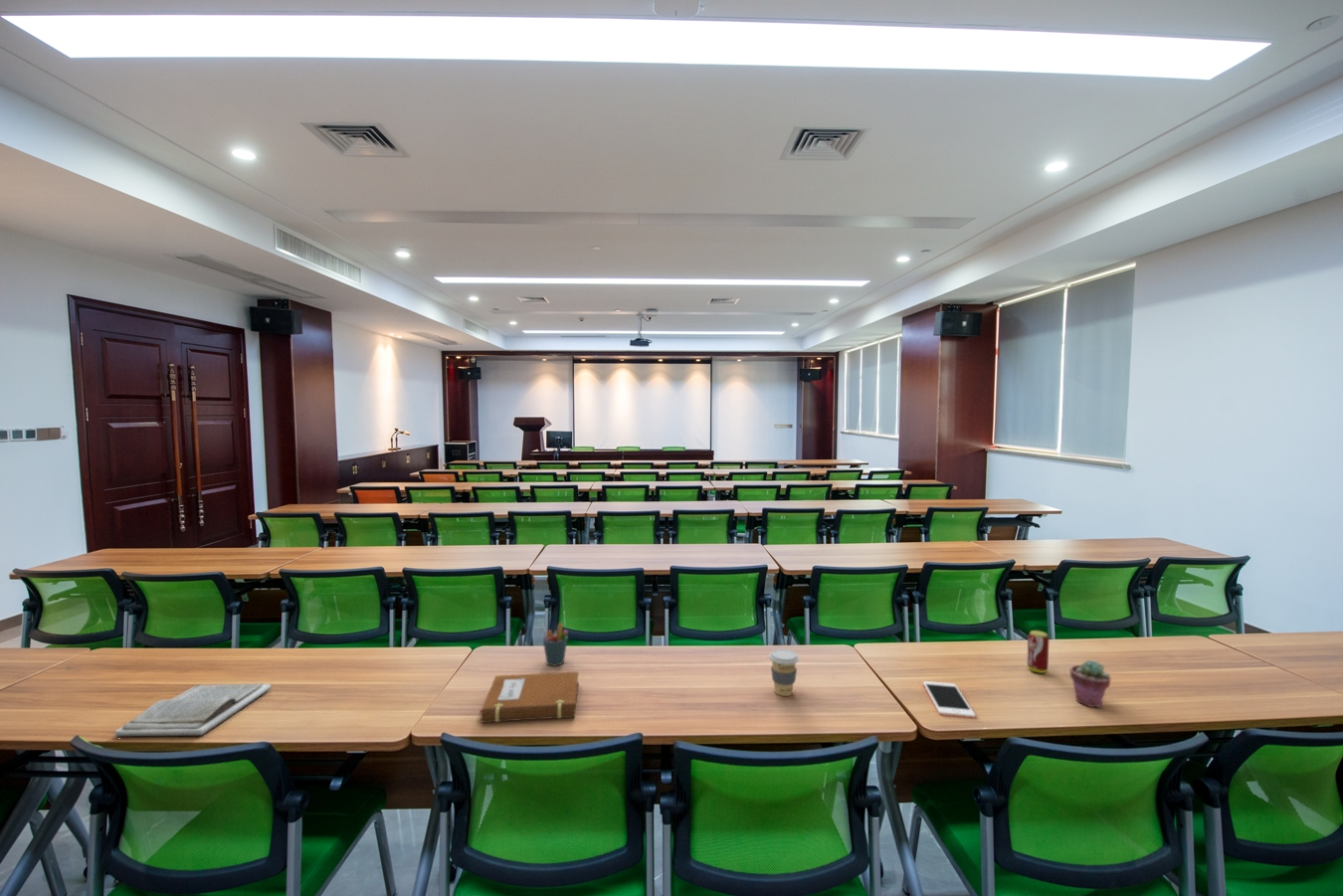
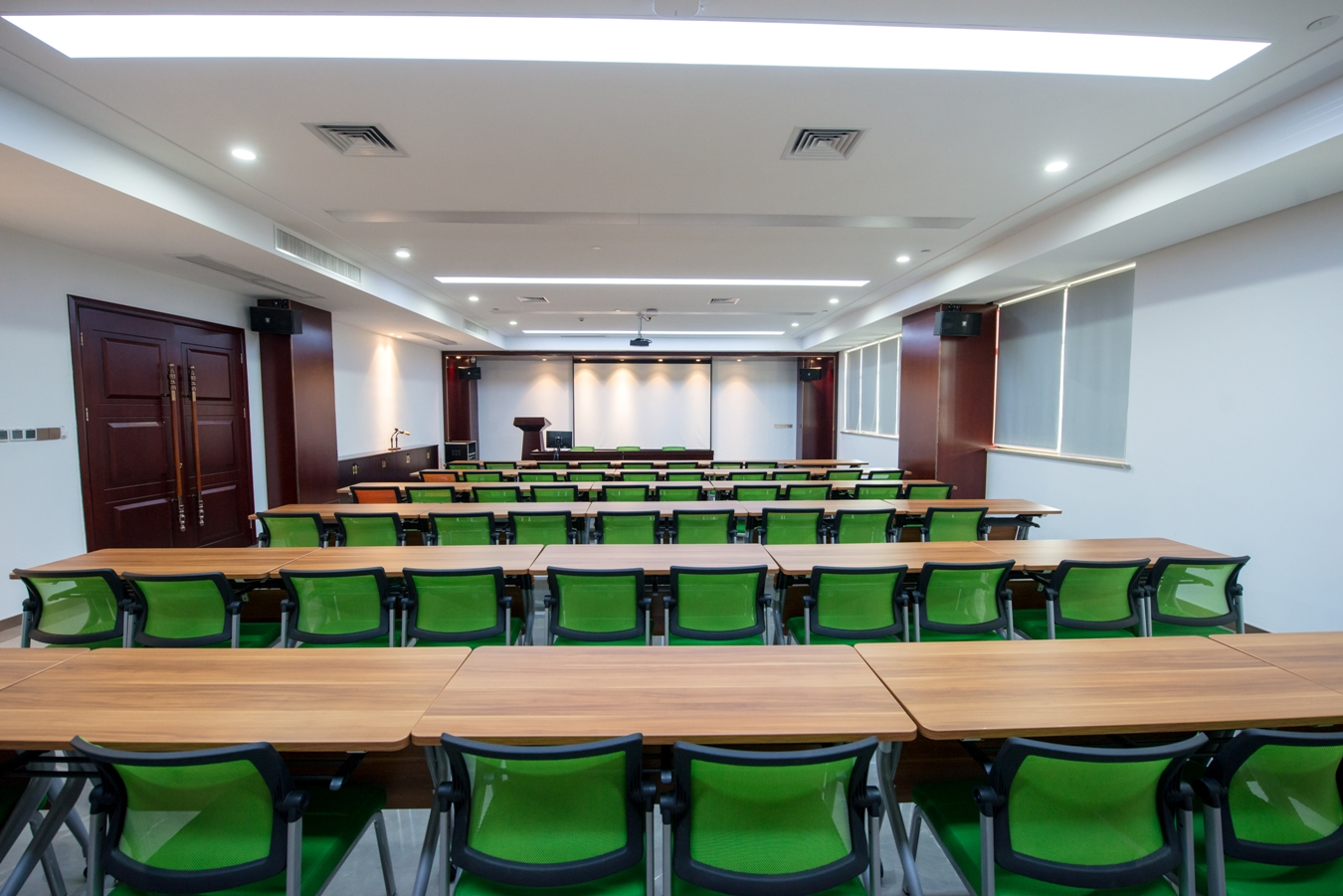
- cell phone (947, 698)
- beverage can (1038, 651)
- book (199, 703)
- coffee cup (783, 672)
- pen holder (555, 642)
- potted succulent (1089, 681)
- notebook (530, 696)
